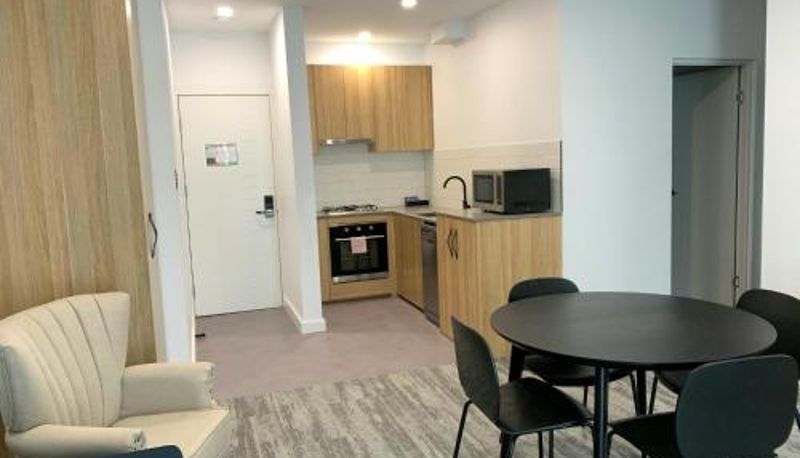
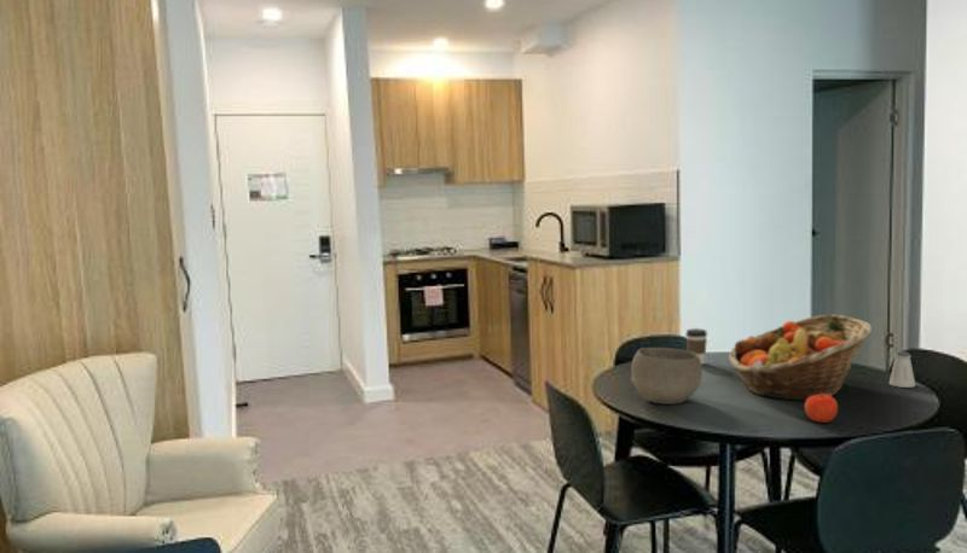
+ saltshaker (902, 368)
+ fruit basket (797, 354)
+ apple (821, 406)
+ bowl (666, 374)
+ coffee cup (696, 347)
